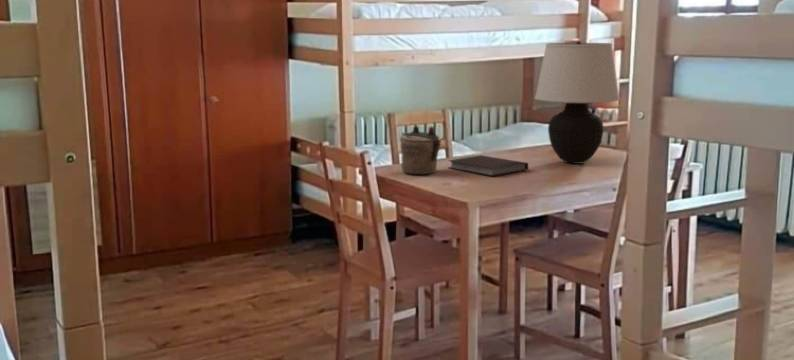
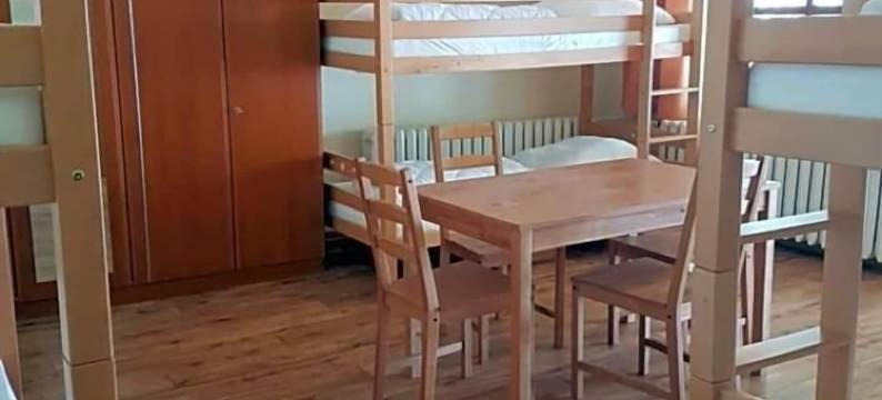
- teapot (421, 149)
- table lamp (576, 102)
- notebook (487, 165)
